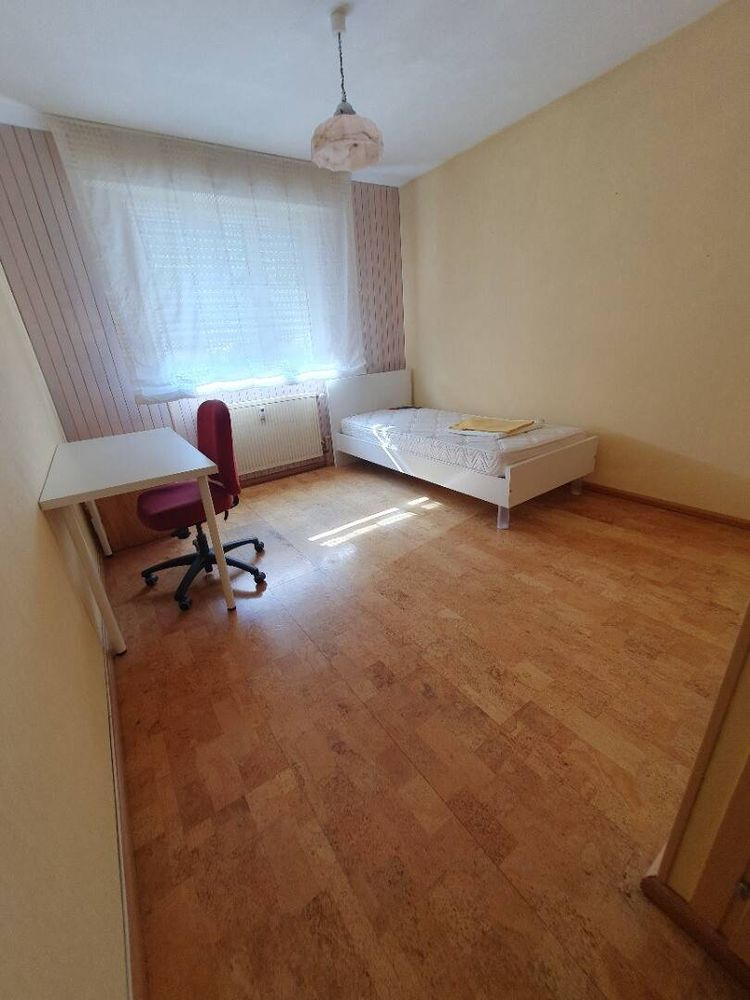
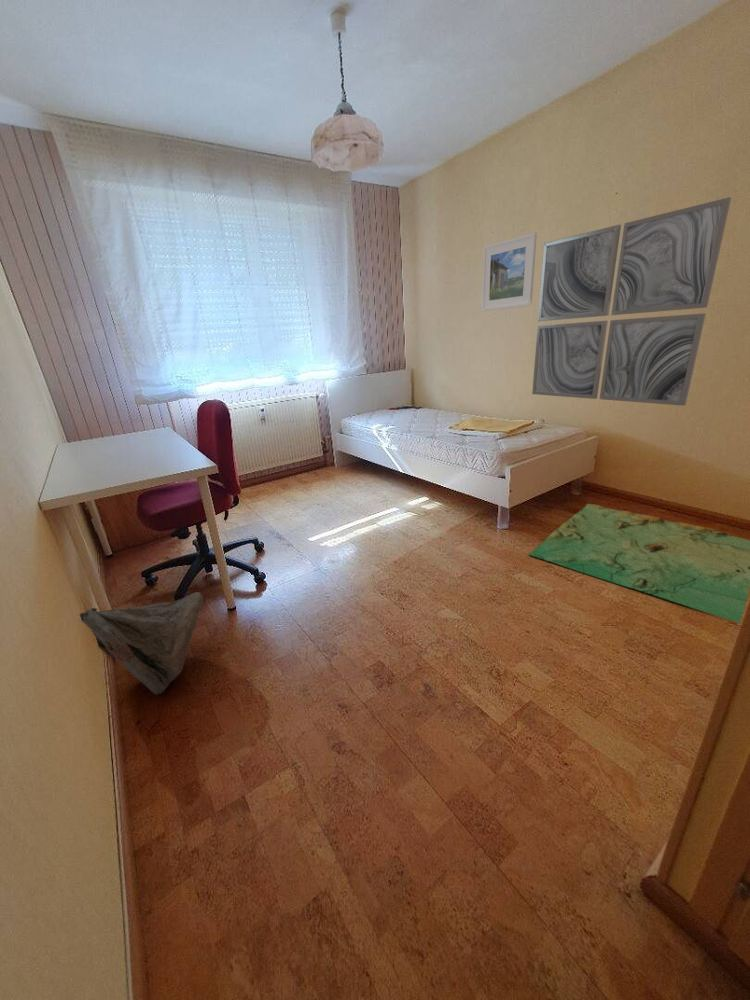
+ wall art (608, 315)
+ bag (154, 637)
+ rug (644, 546)
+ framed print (506, 275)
